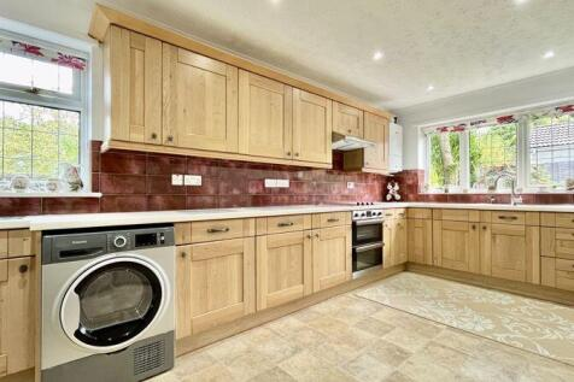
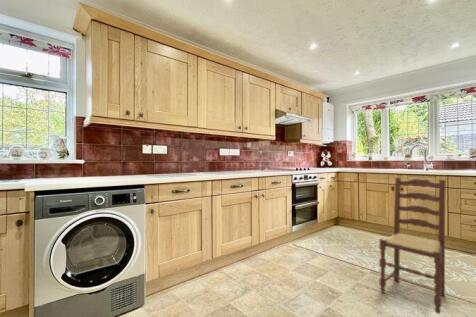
+ dining chair (413, 236)
